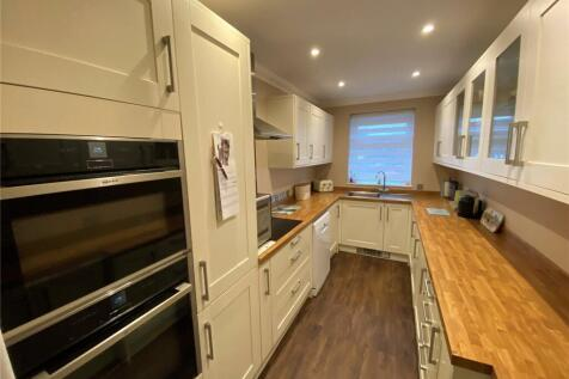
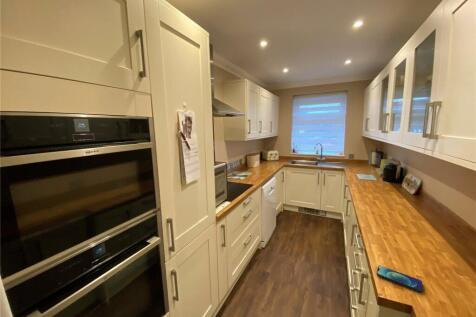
+ smartphone (398, 277)
